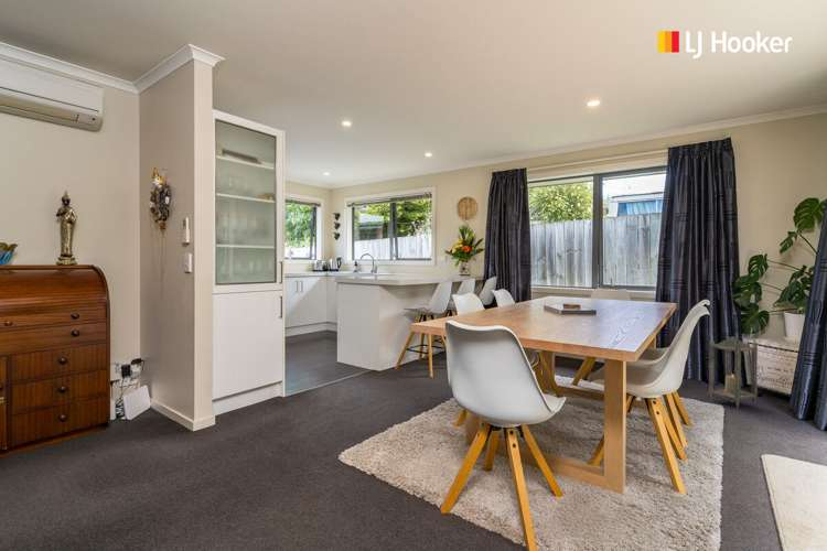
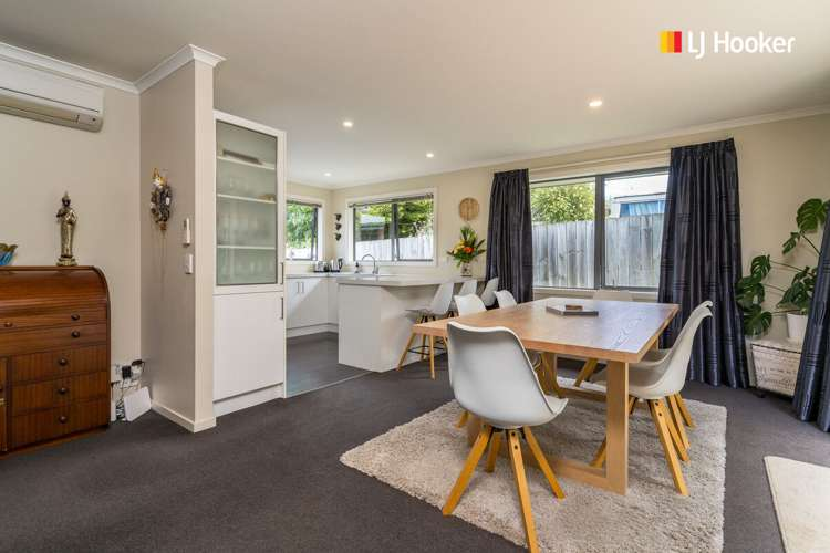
- lantern (734, 369)
